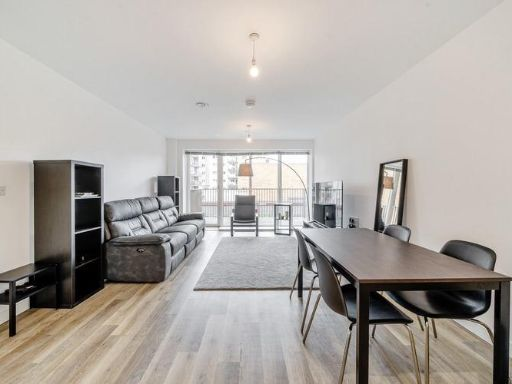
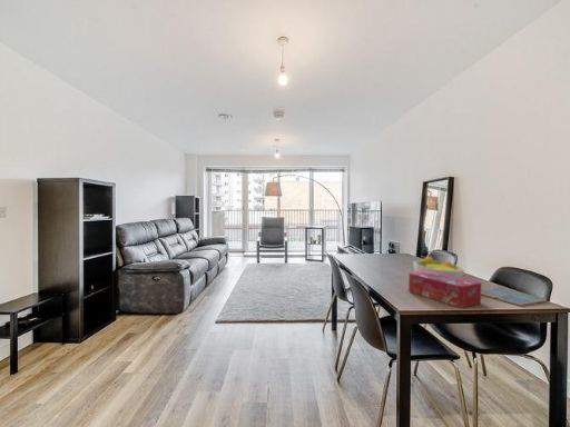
+ drink coaster (509, 296)
+ tissue box (442, 287)
+ fruit bowl (436, 268)
